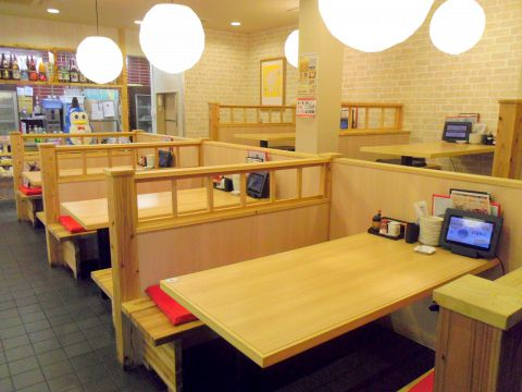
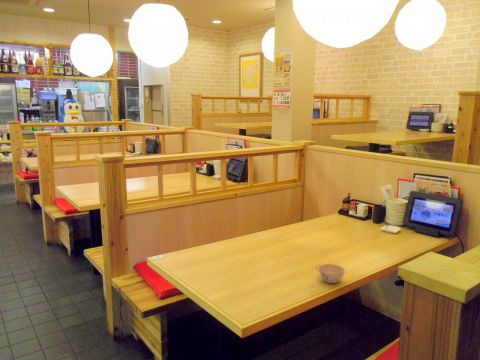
+ teacup (328, 273)
